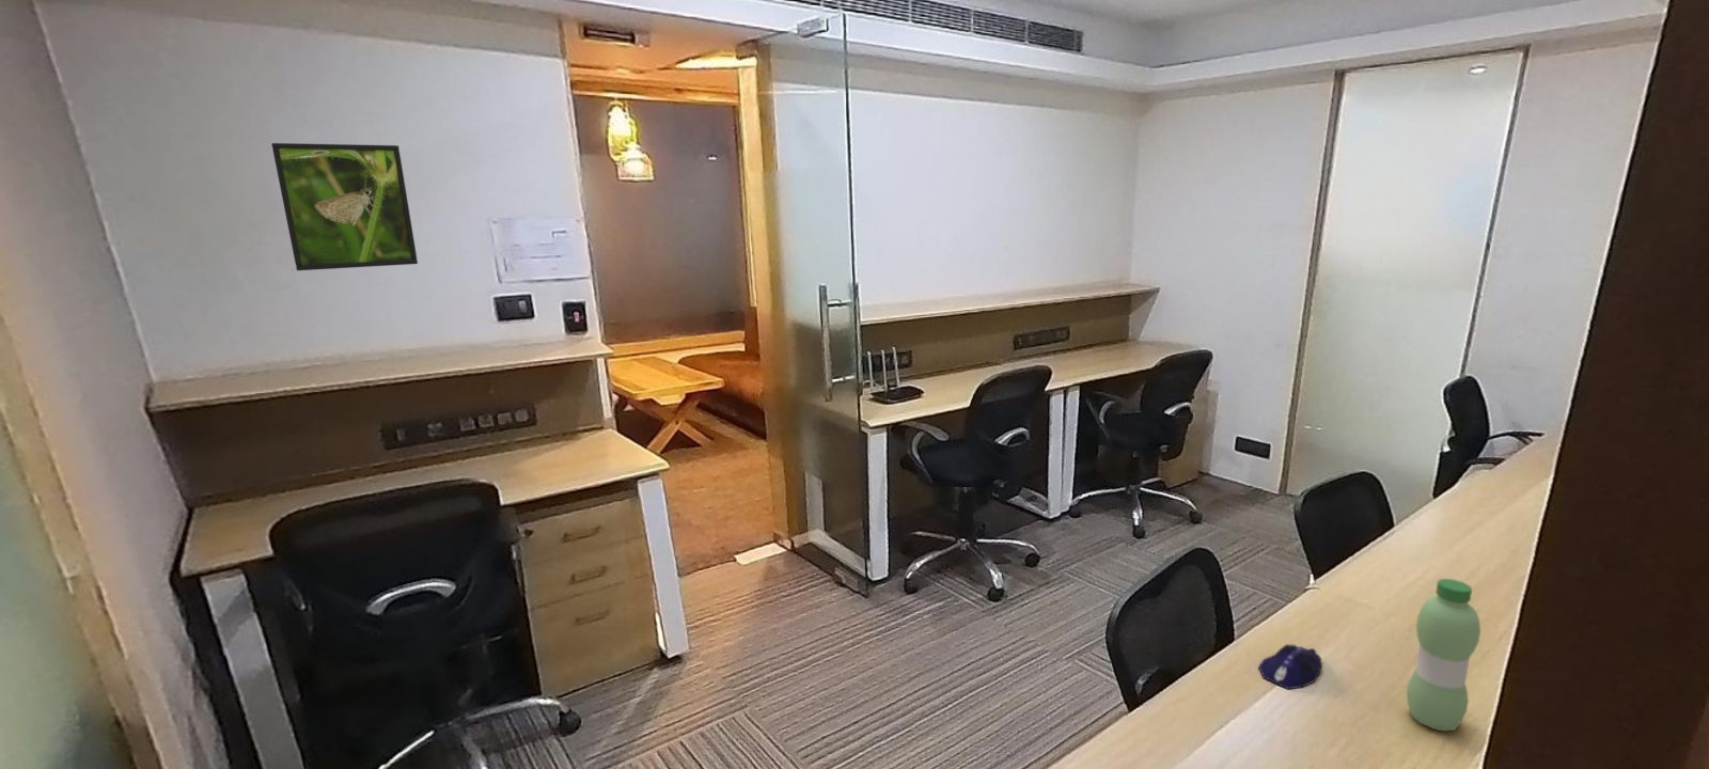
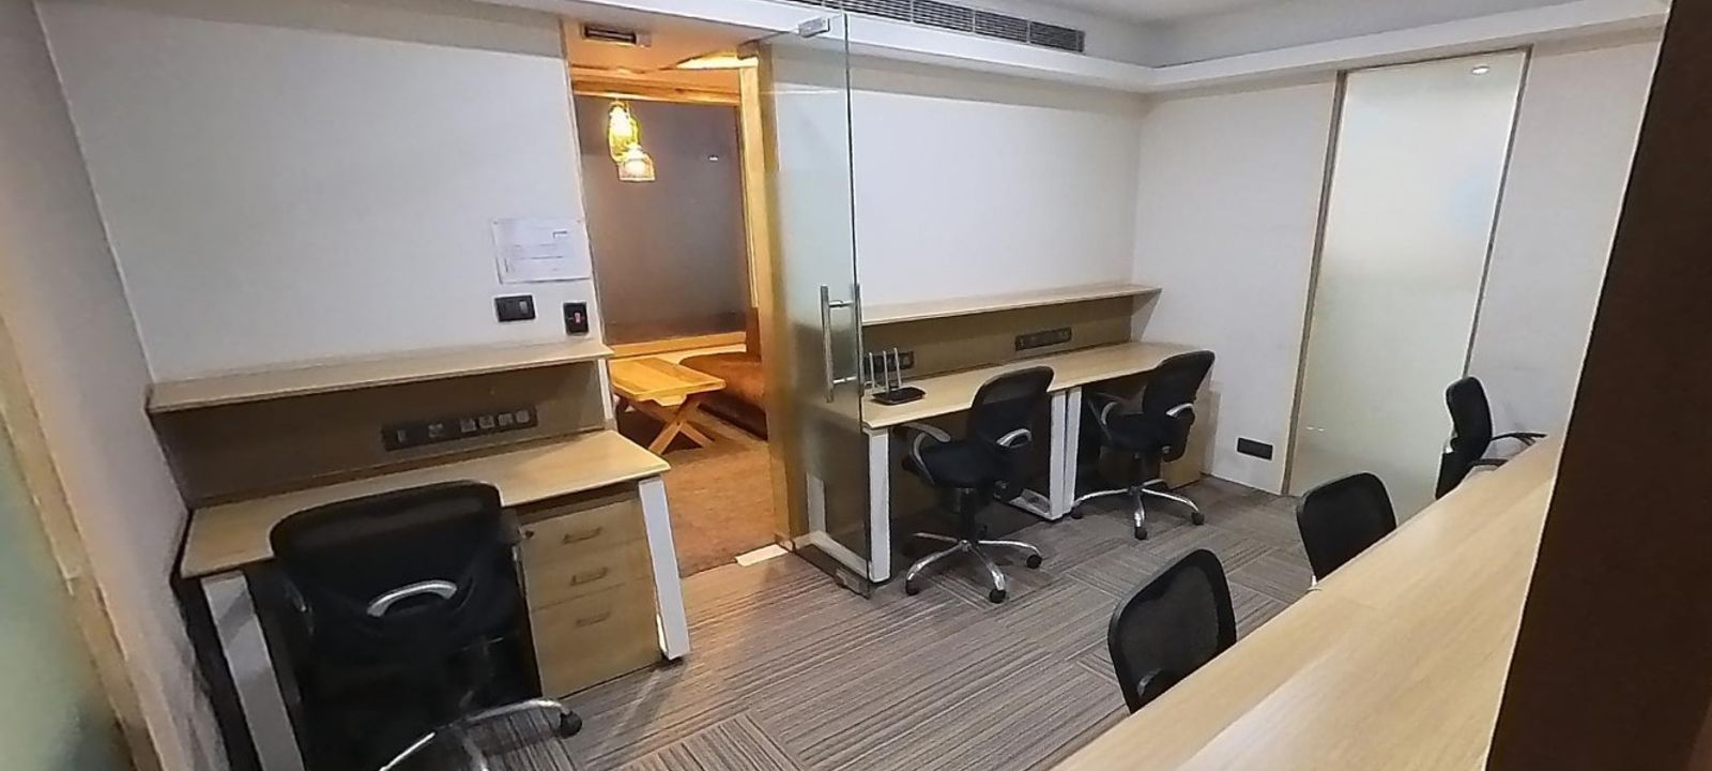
- water bottle (1443, 654)
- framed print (348, 206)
- computer mouse (1293, 658)
